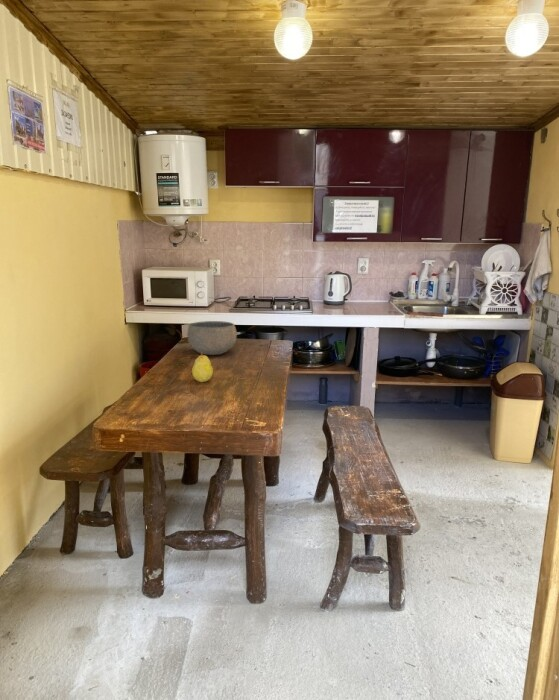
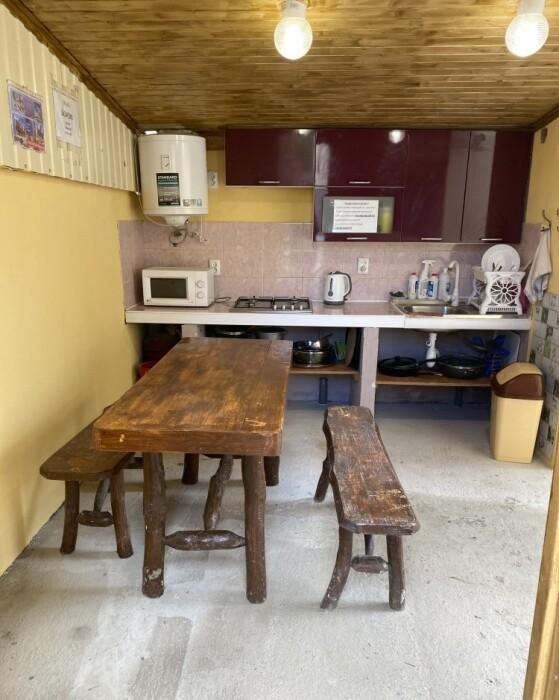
- fruit (203, 367)
- bowl (212, 338)
